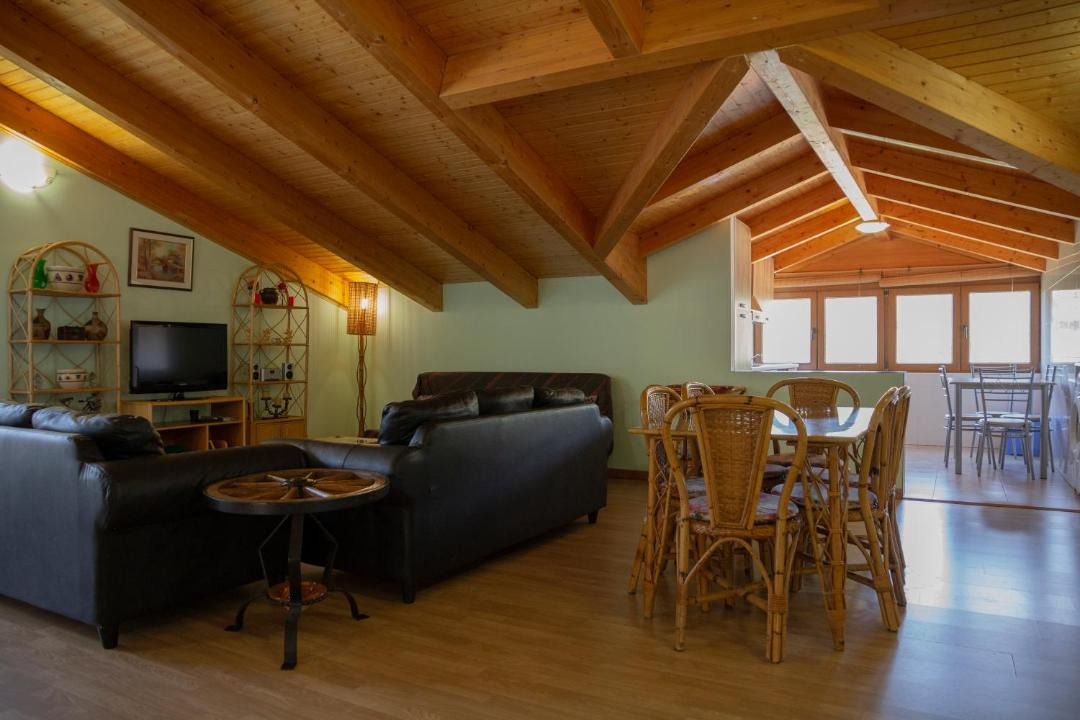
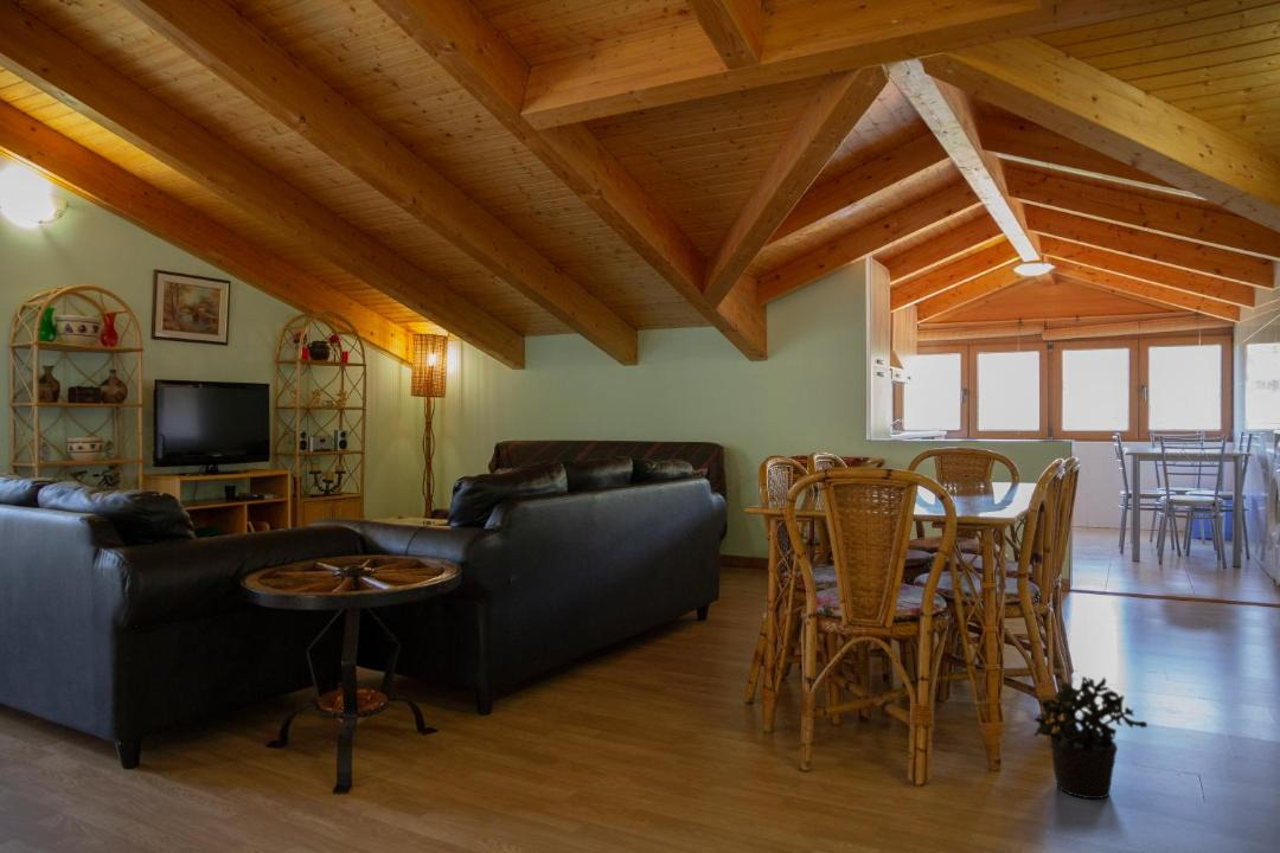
+ potted plant (1088, 732)
